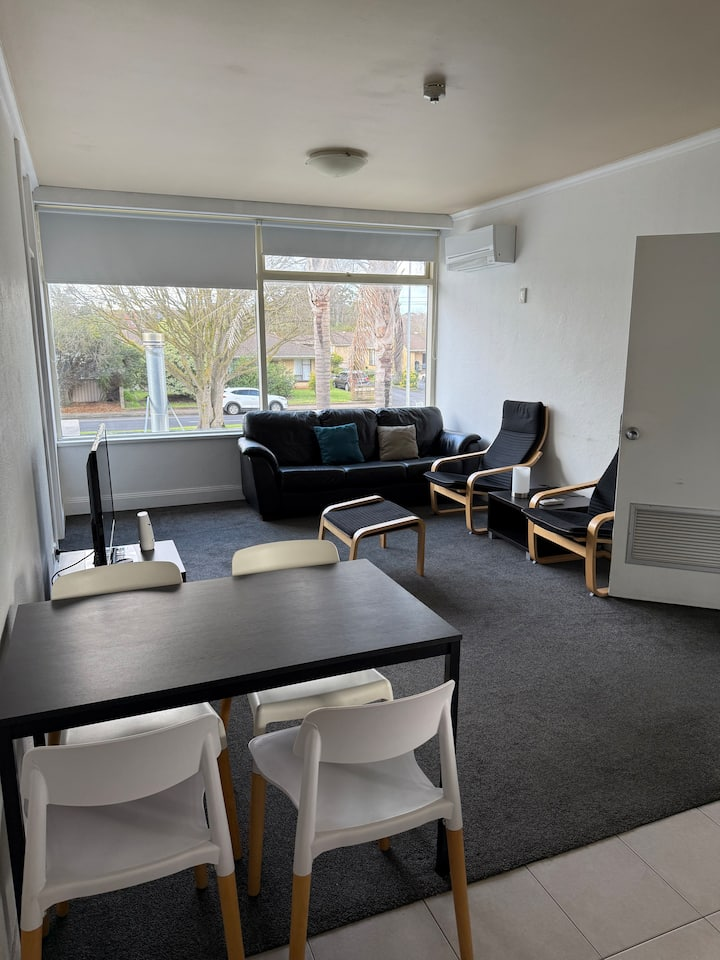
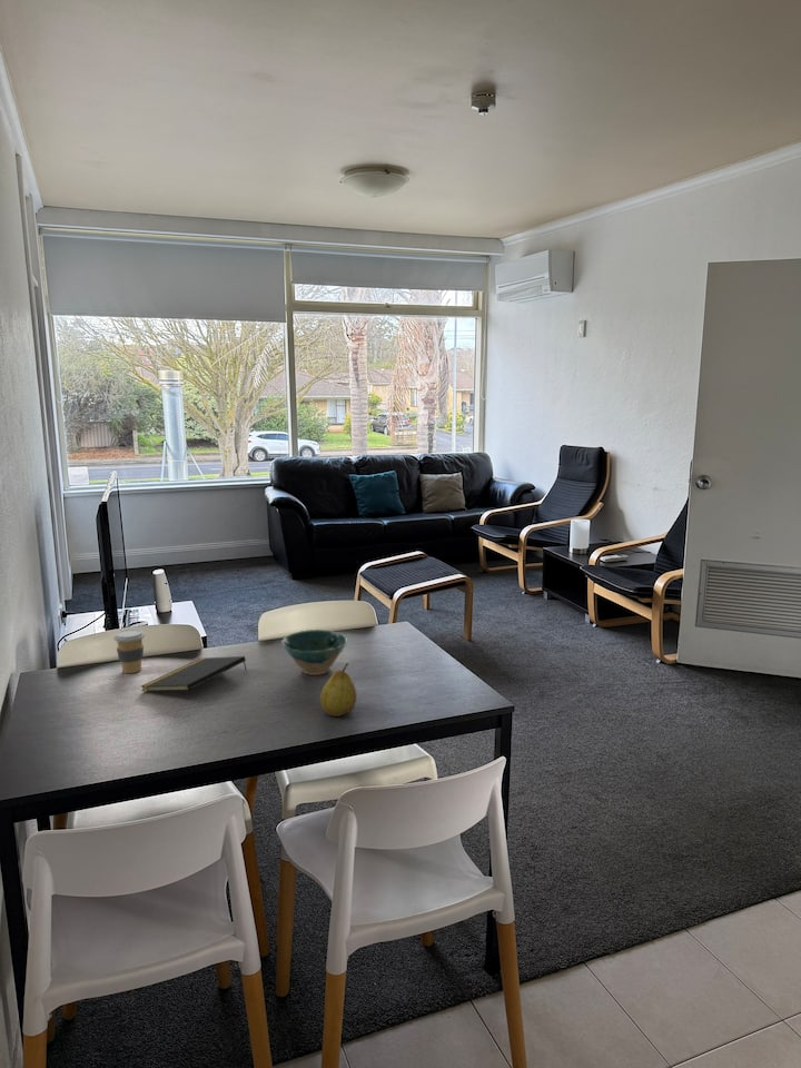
+ coffee cup (130, 651)
+ fruit (338, 689)
+ notepad (195, 673)
+ bowl (315, 654)
